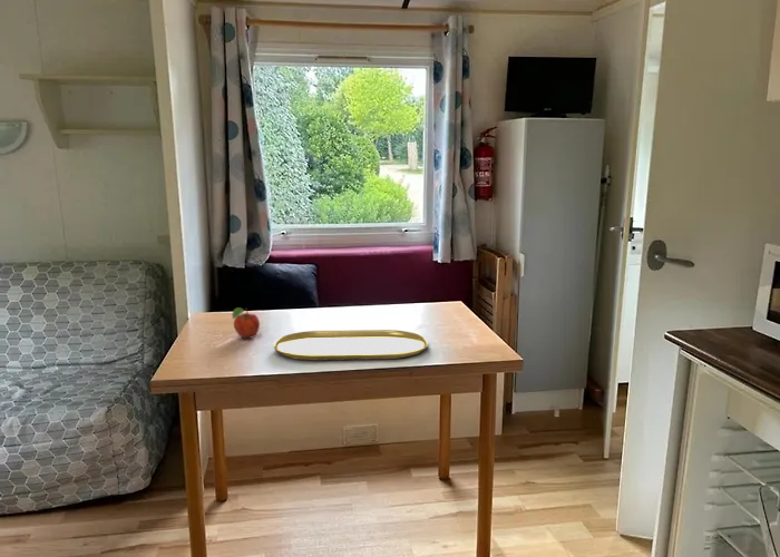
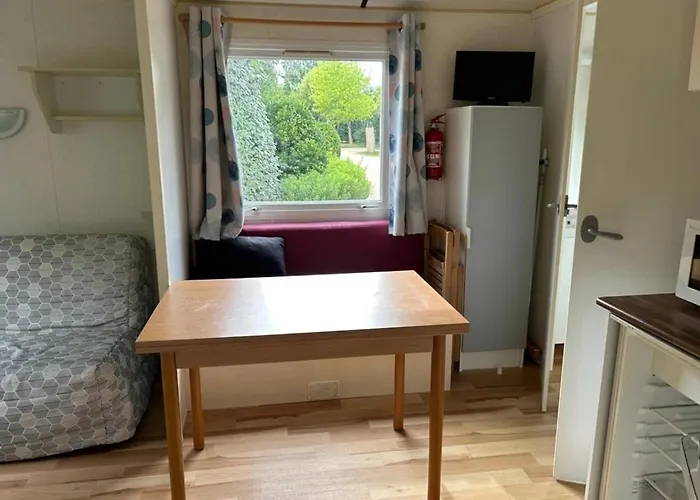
- placemat (351, 344)
- fruit (244, 322)
